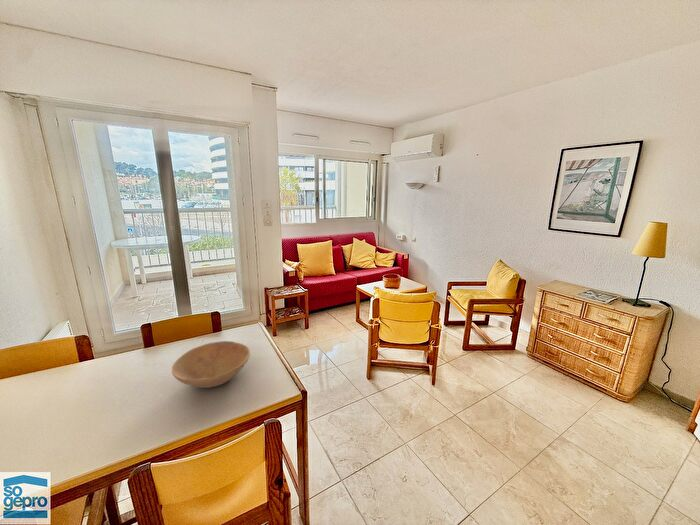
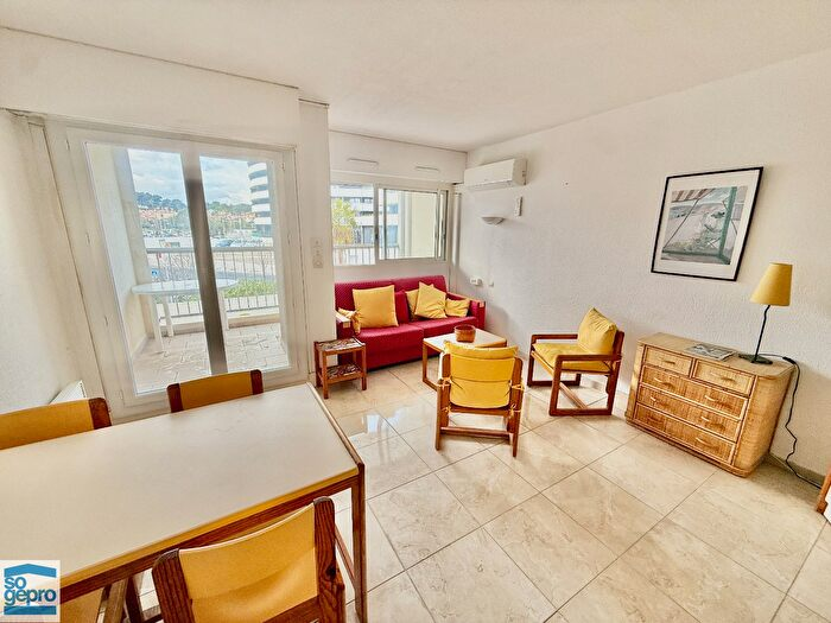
- bowl (214, 367)
